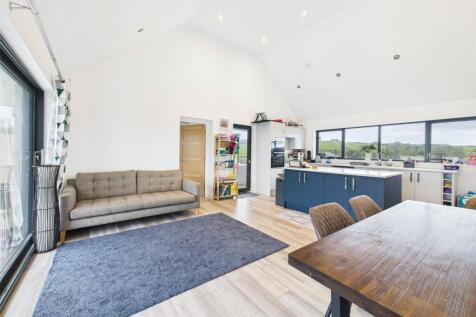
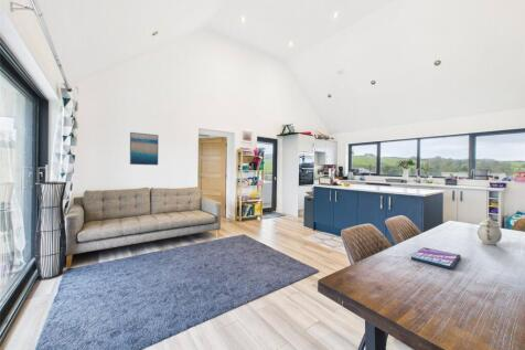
+ teapot (489, 230)
+ video game case (436, 256)
+ wall art (144, 149)
